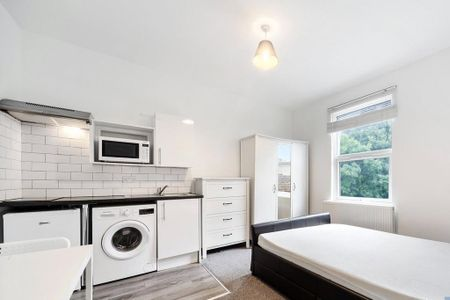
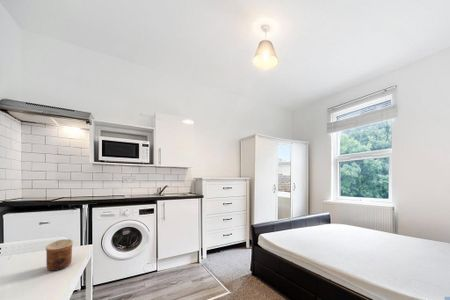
+ cup (59, 255)
